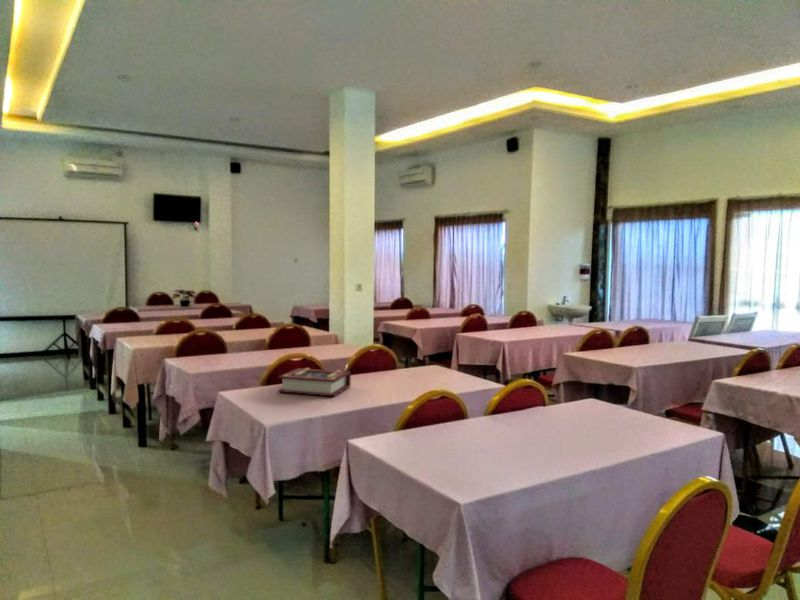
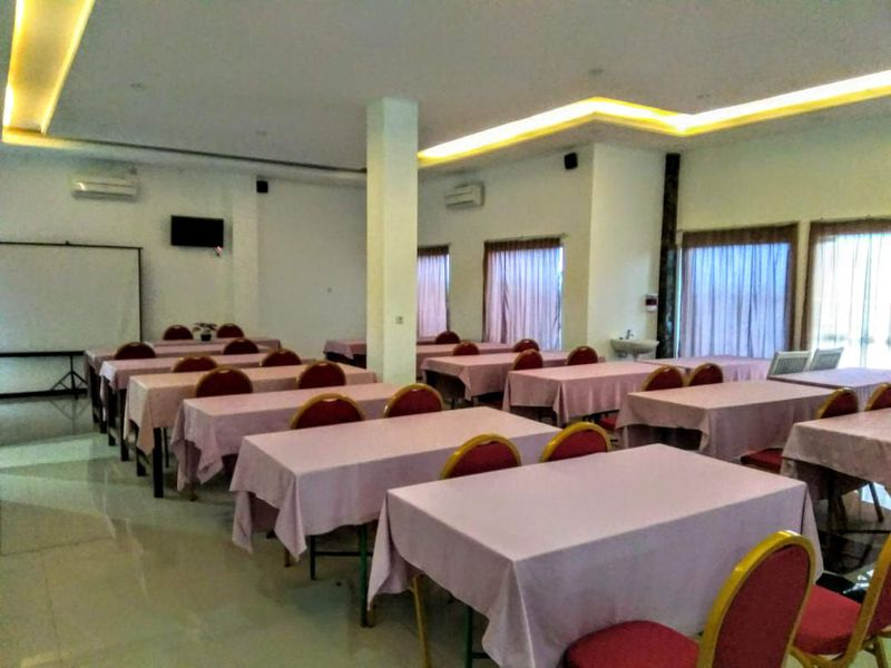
- book (315, 380)
